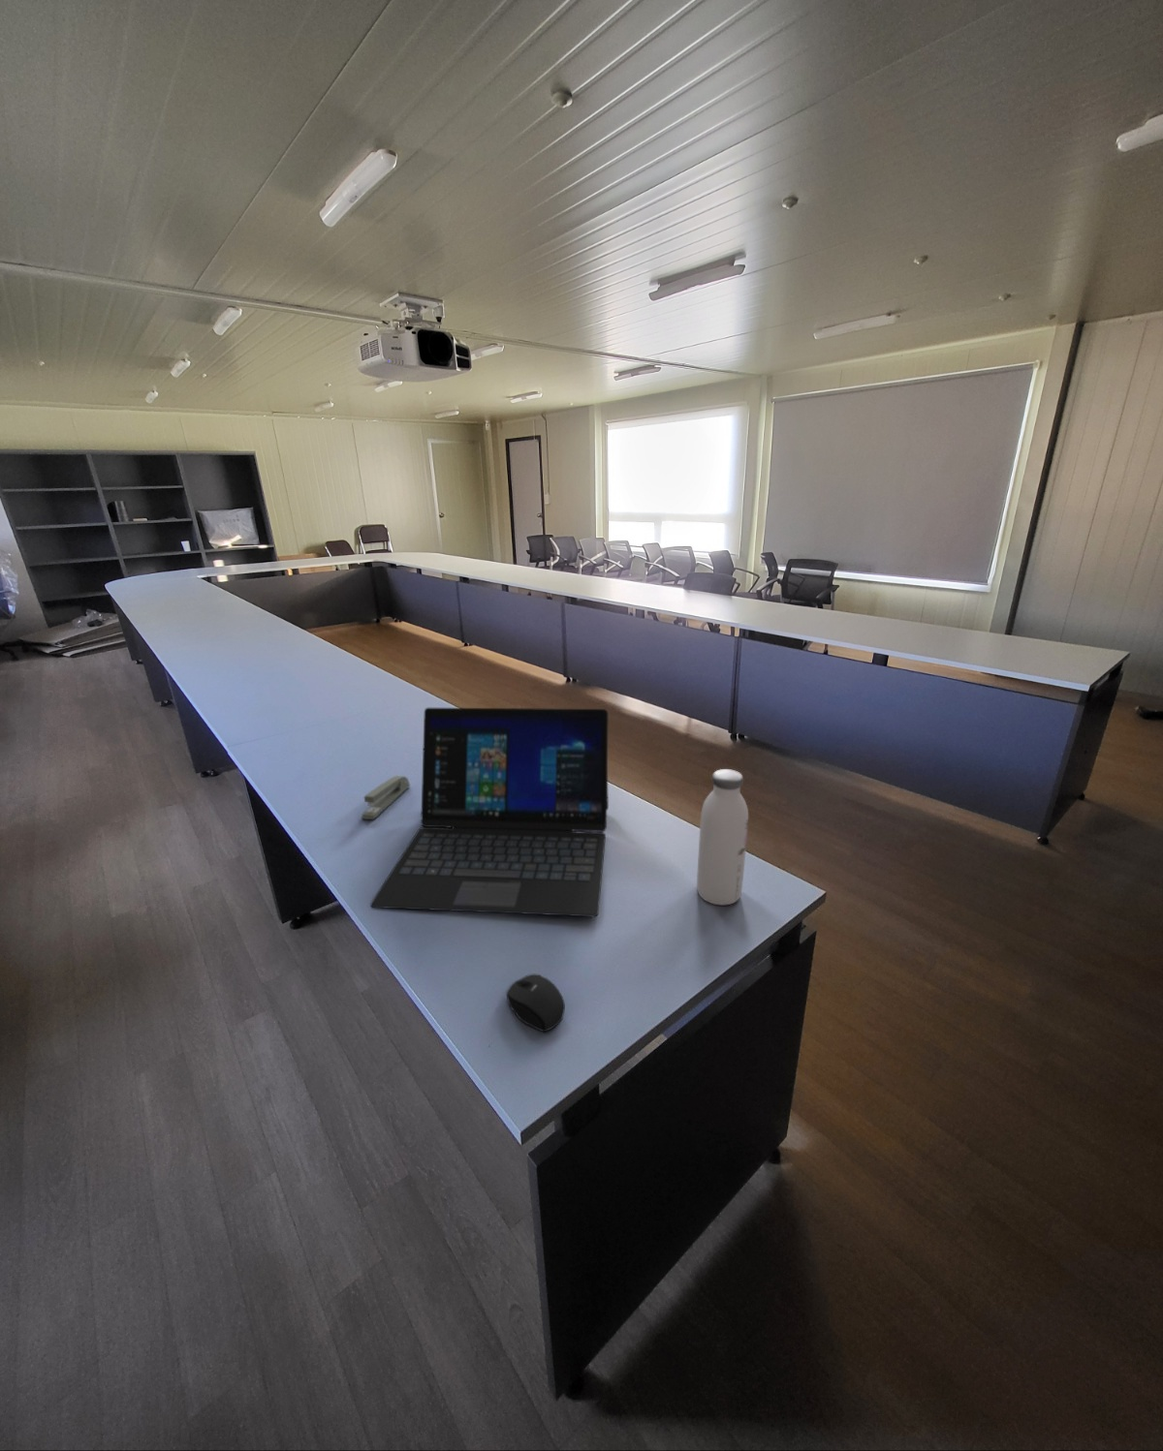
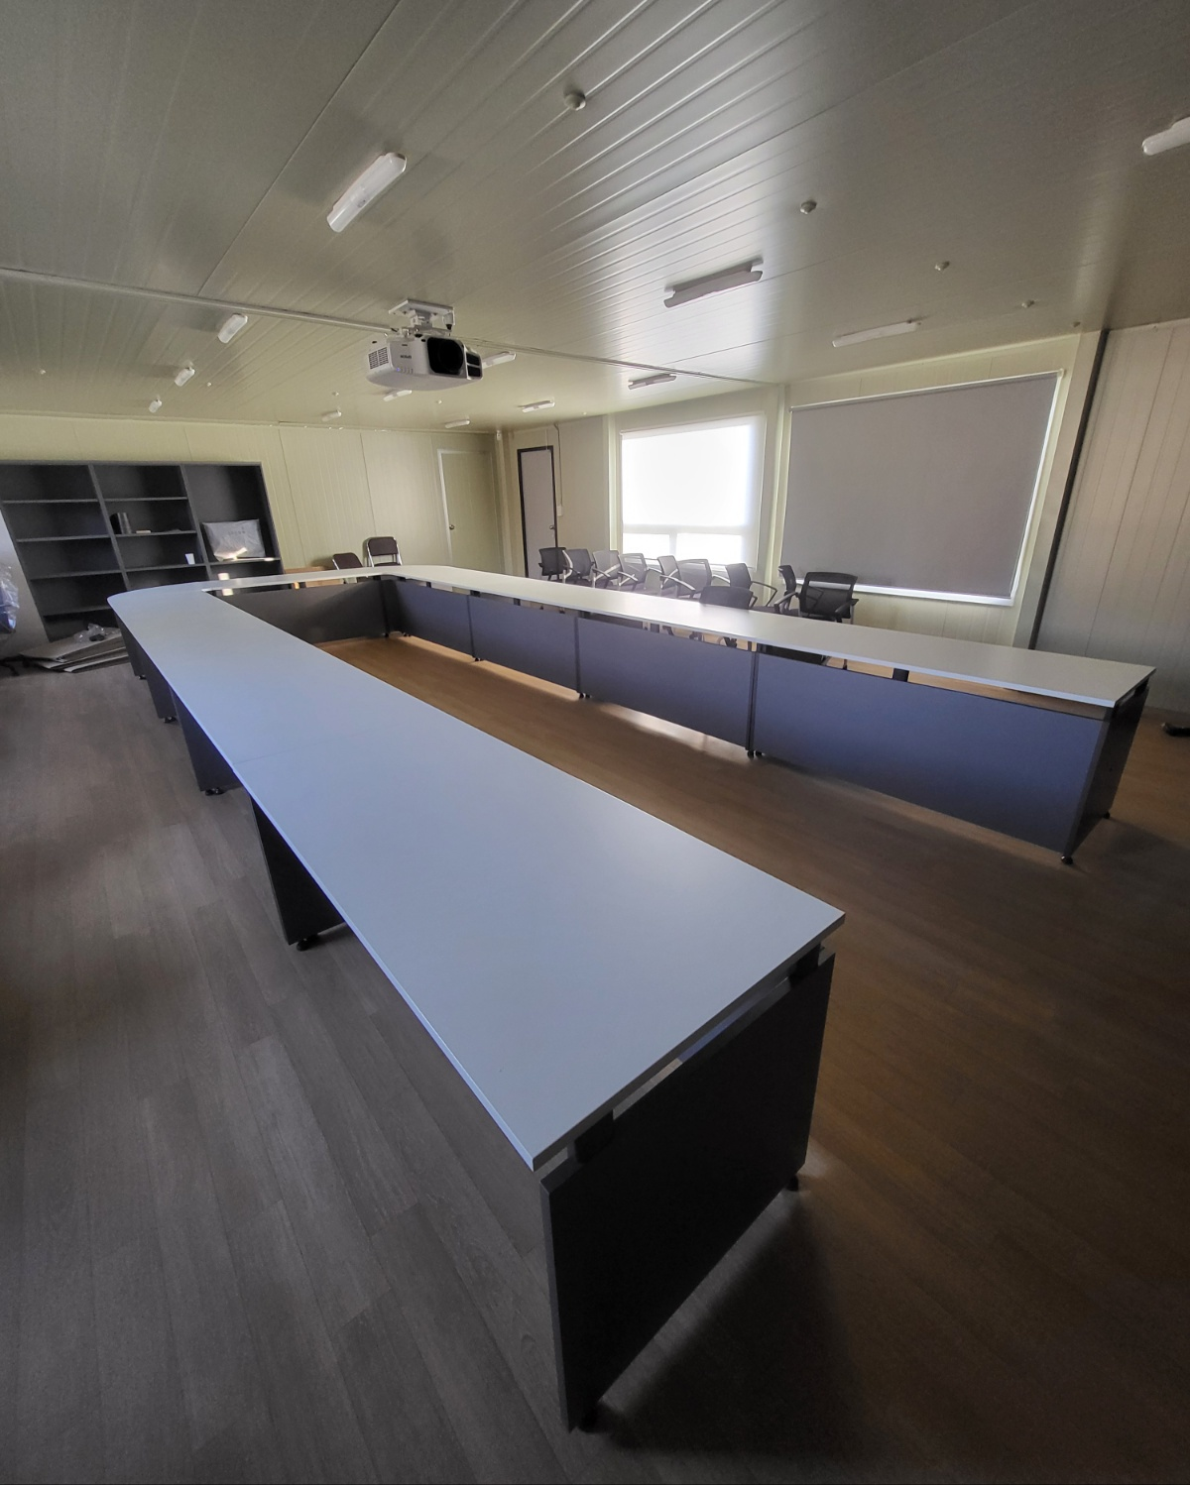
- stapler (385, 793)
- laptop (500, 797)
- water bottle (723, 835)
- mouse (534, 998)
